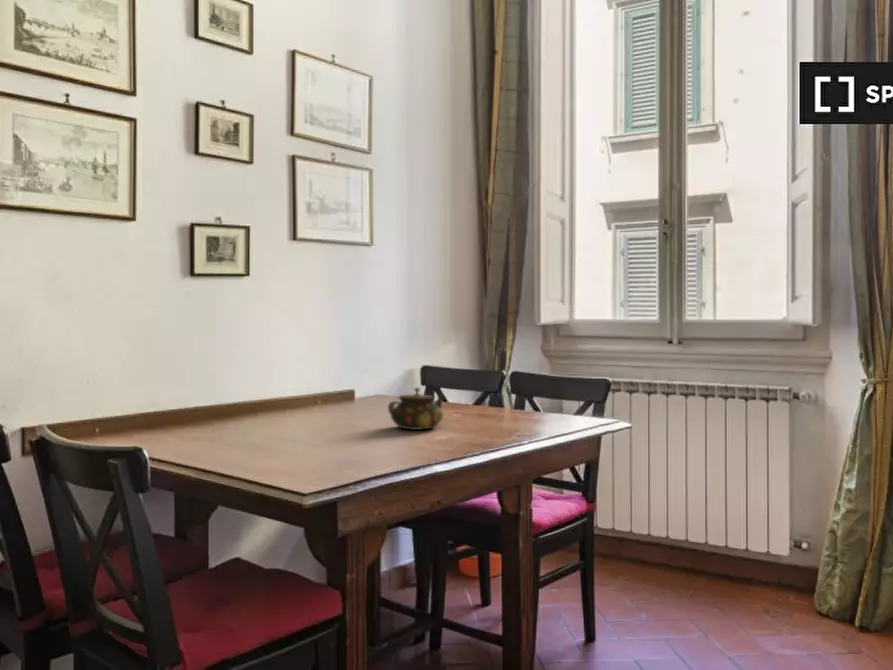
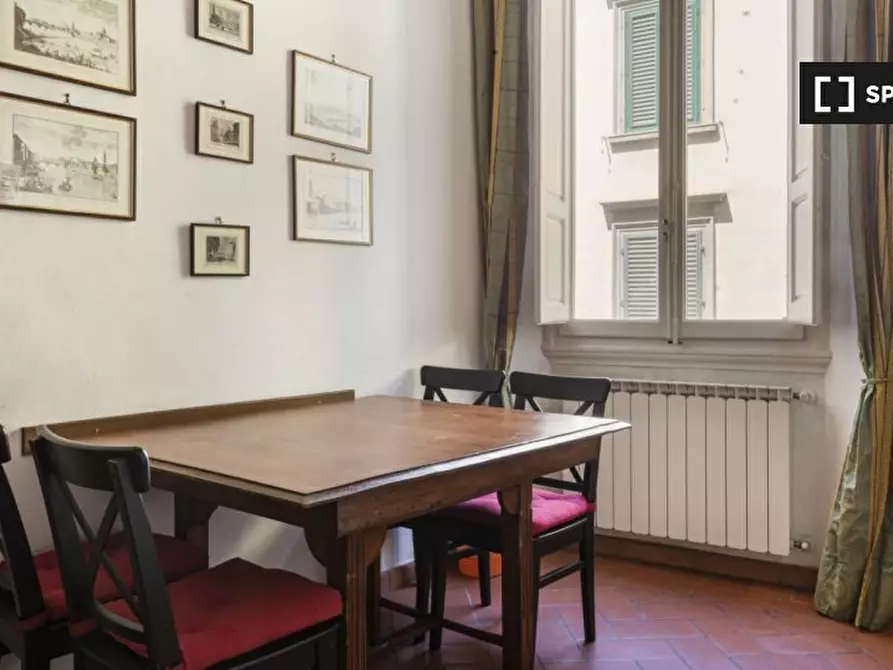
- teapot (417, 407)
